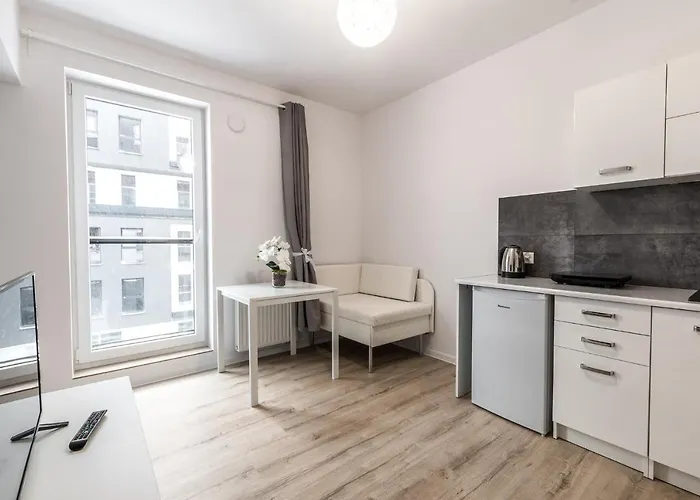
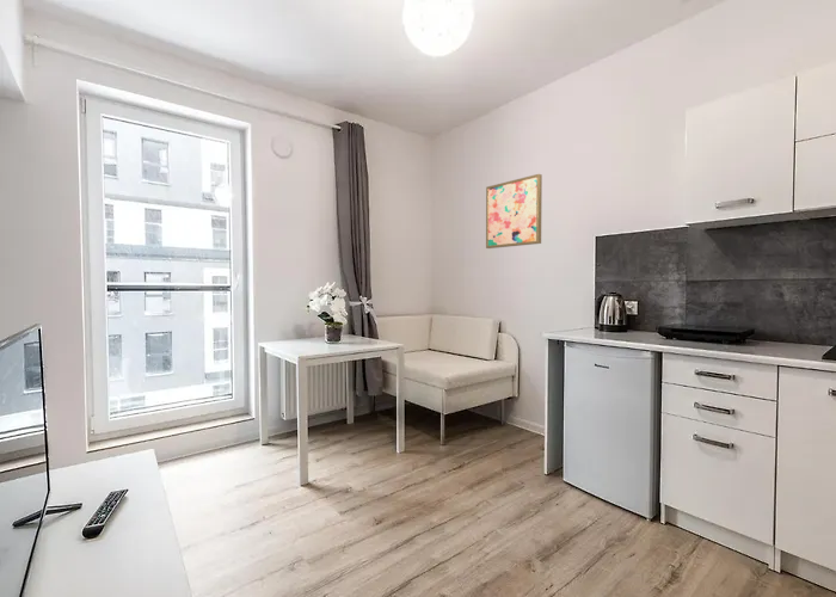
+ wall art (511, 213)
